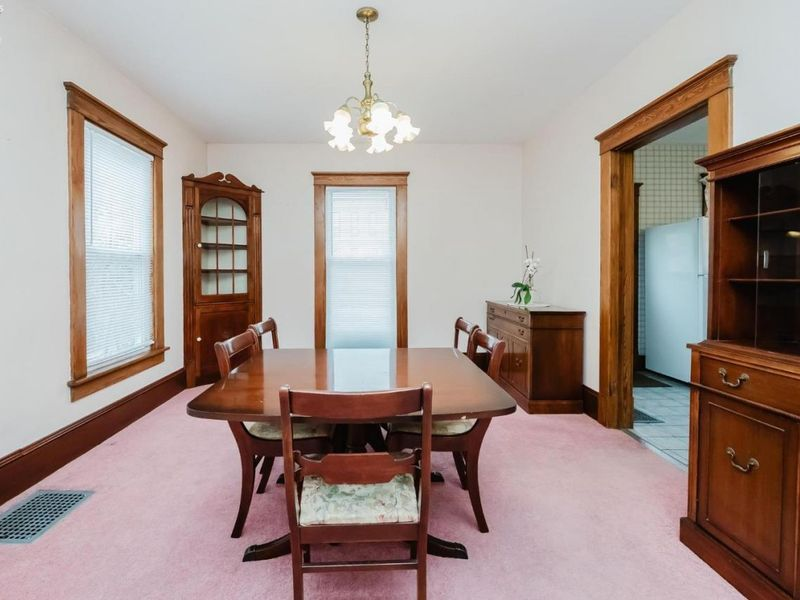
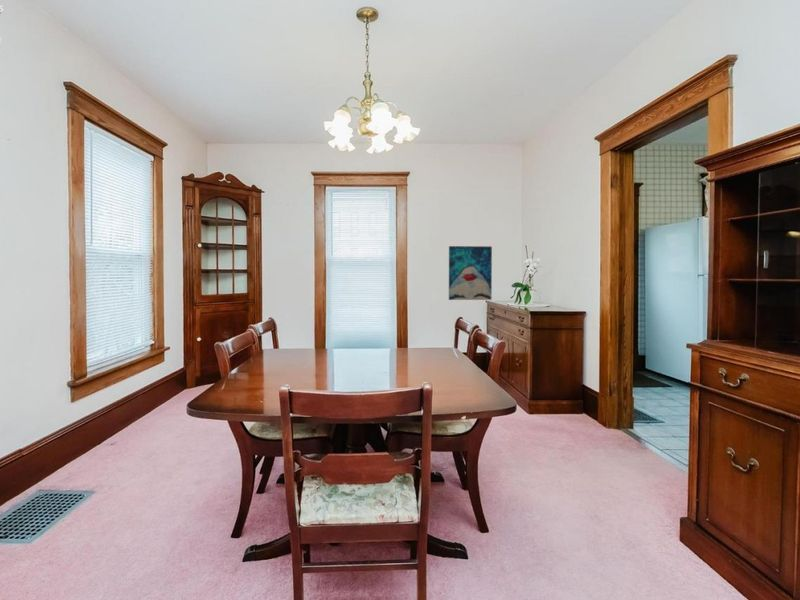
+ wall art (470, 273)
